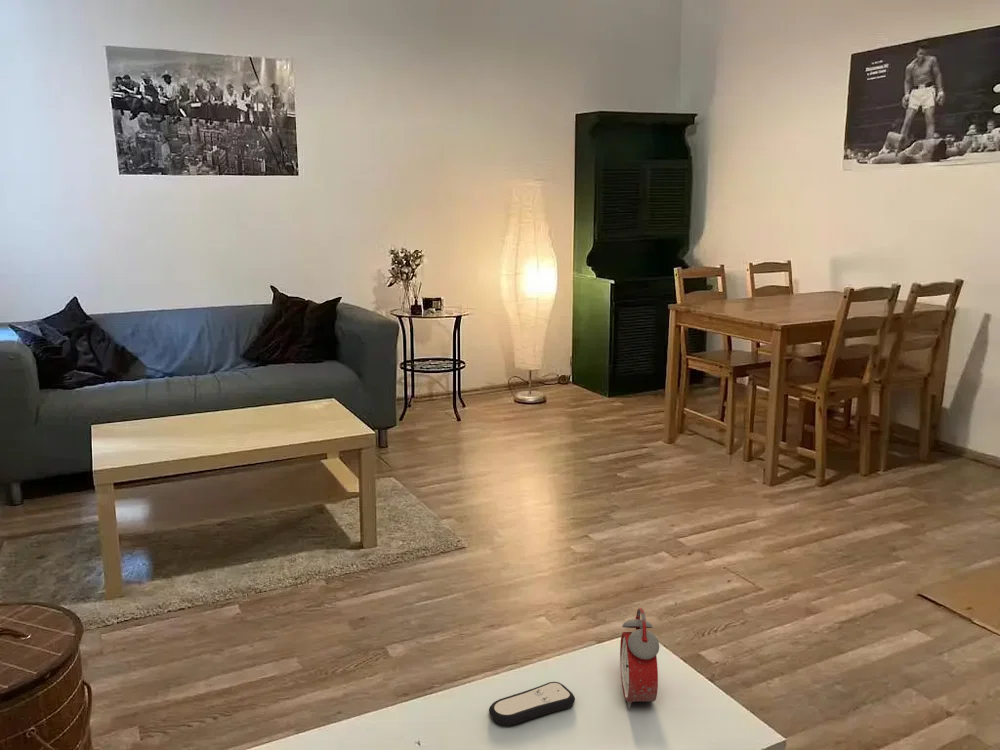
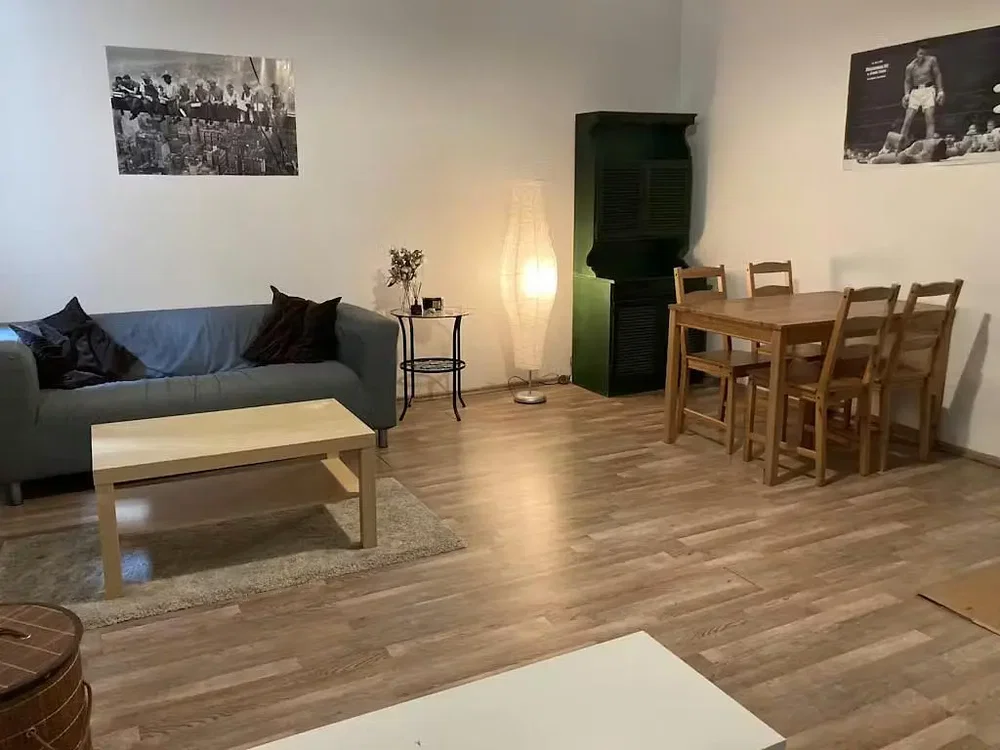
- alarm clock (639, 654)
- remote control (531, 703)
